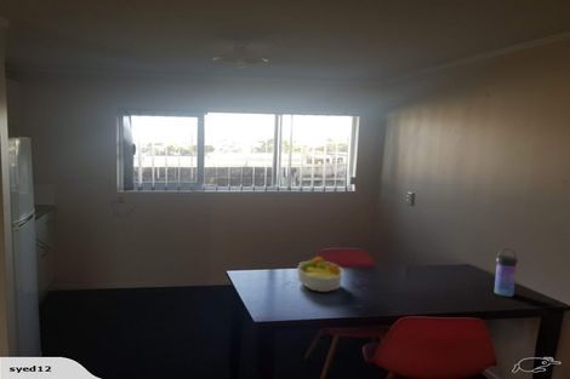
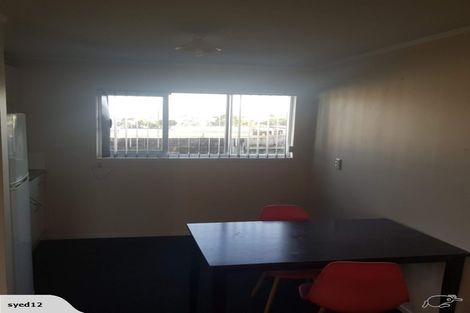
- fruit bowl (320, 272)
- water bottle (506, 270)
